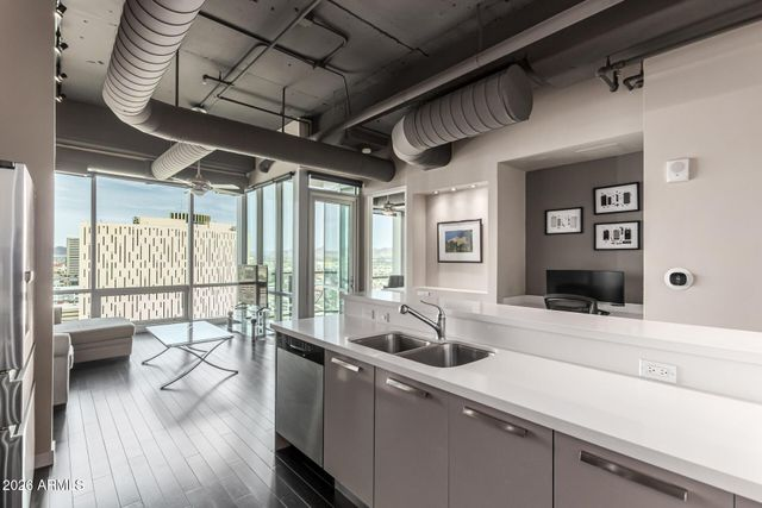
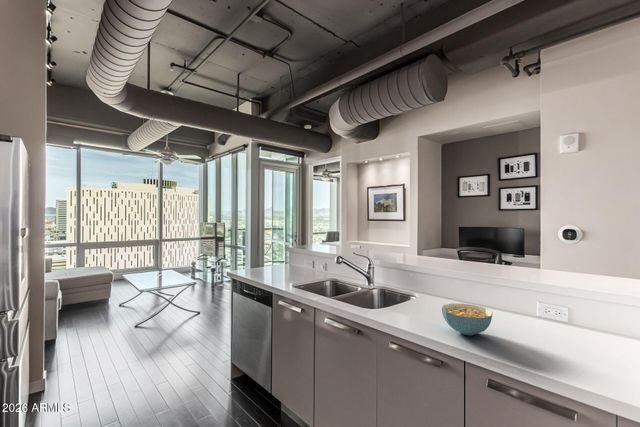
+ cereal bowl (466, 321)
